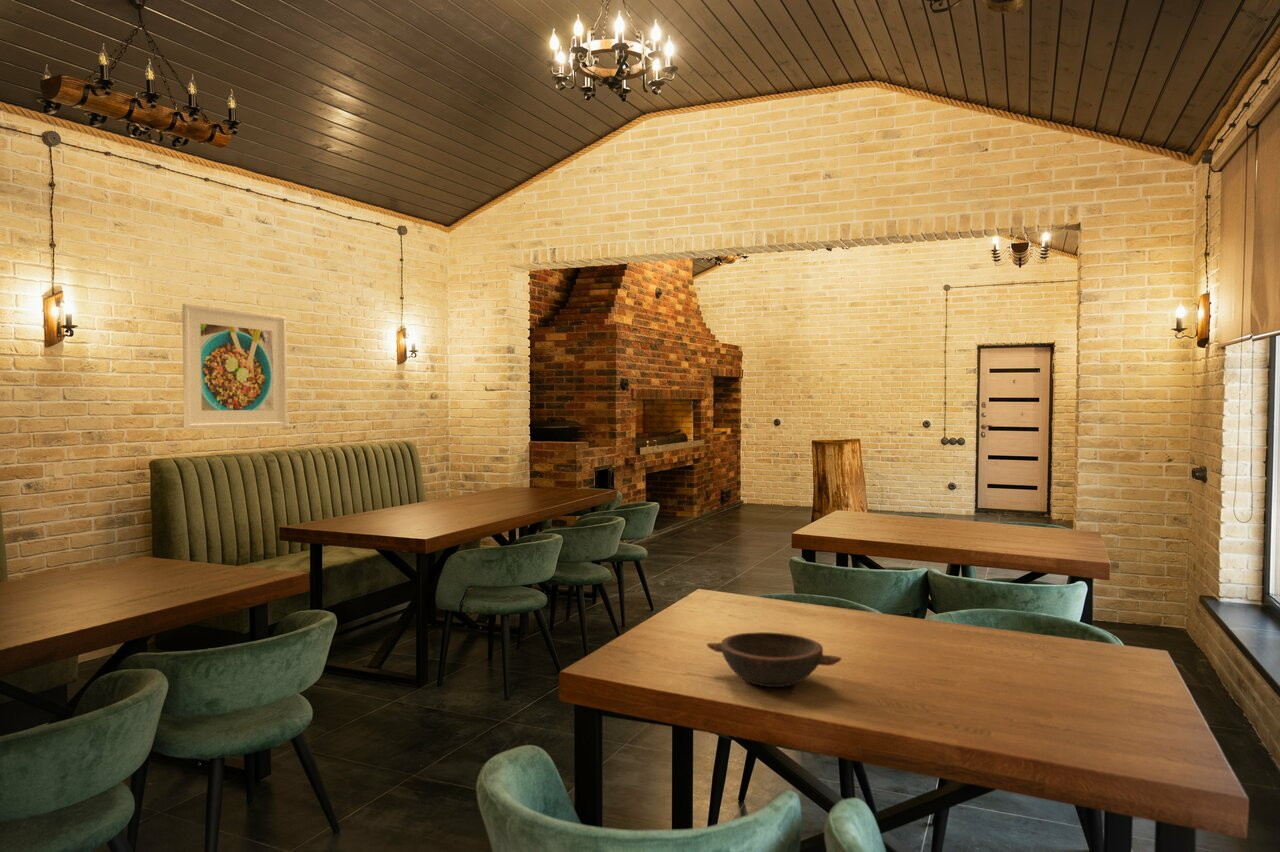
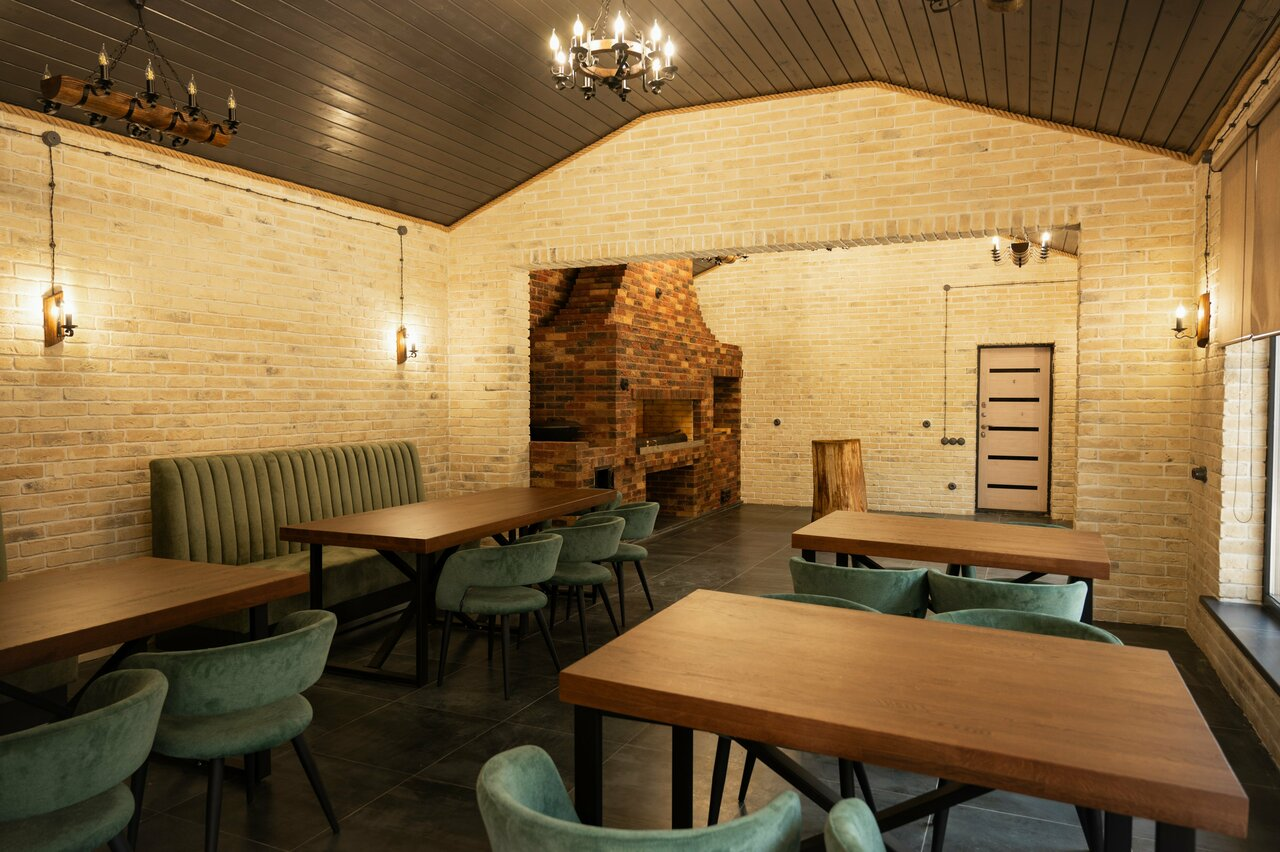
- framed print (238, 368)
- bowl (771, 661)
